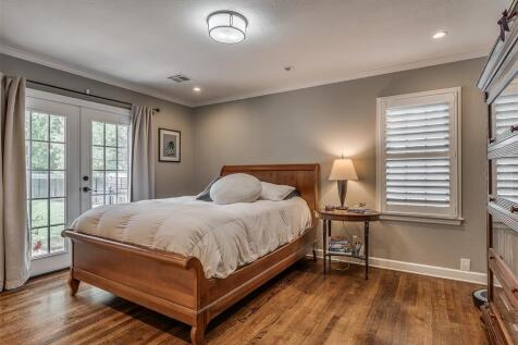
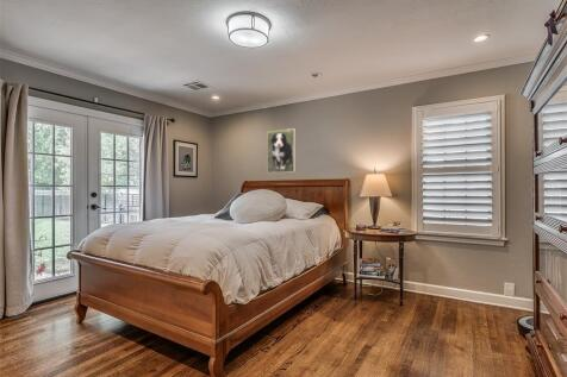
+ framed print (280, 151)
